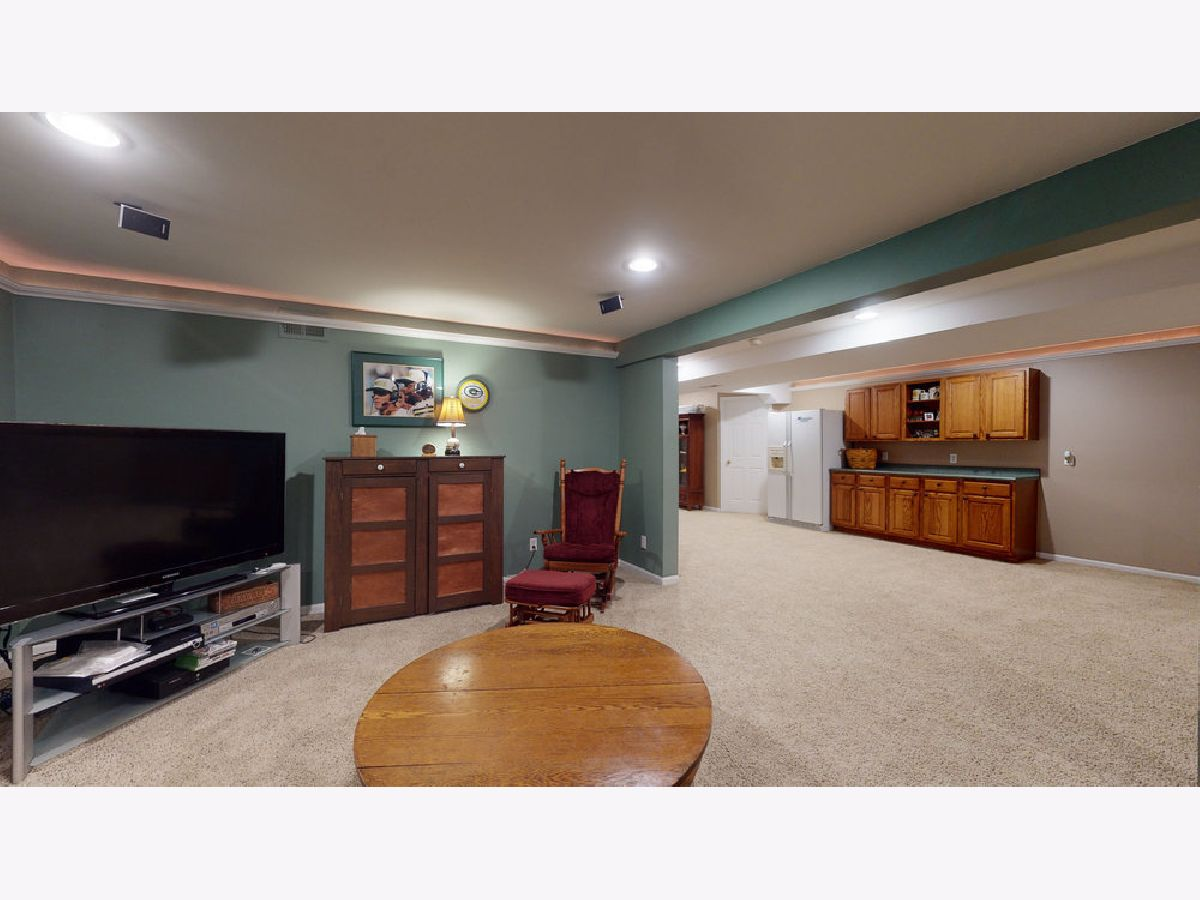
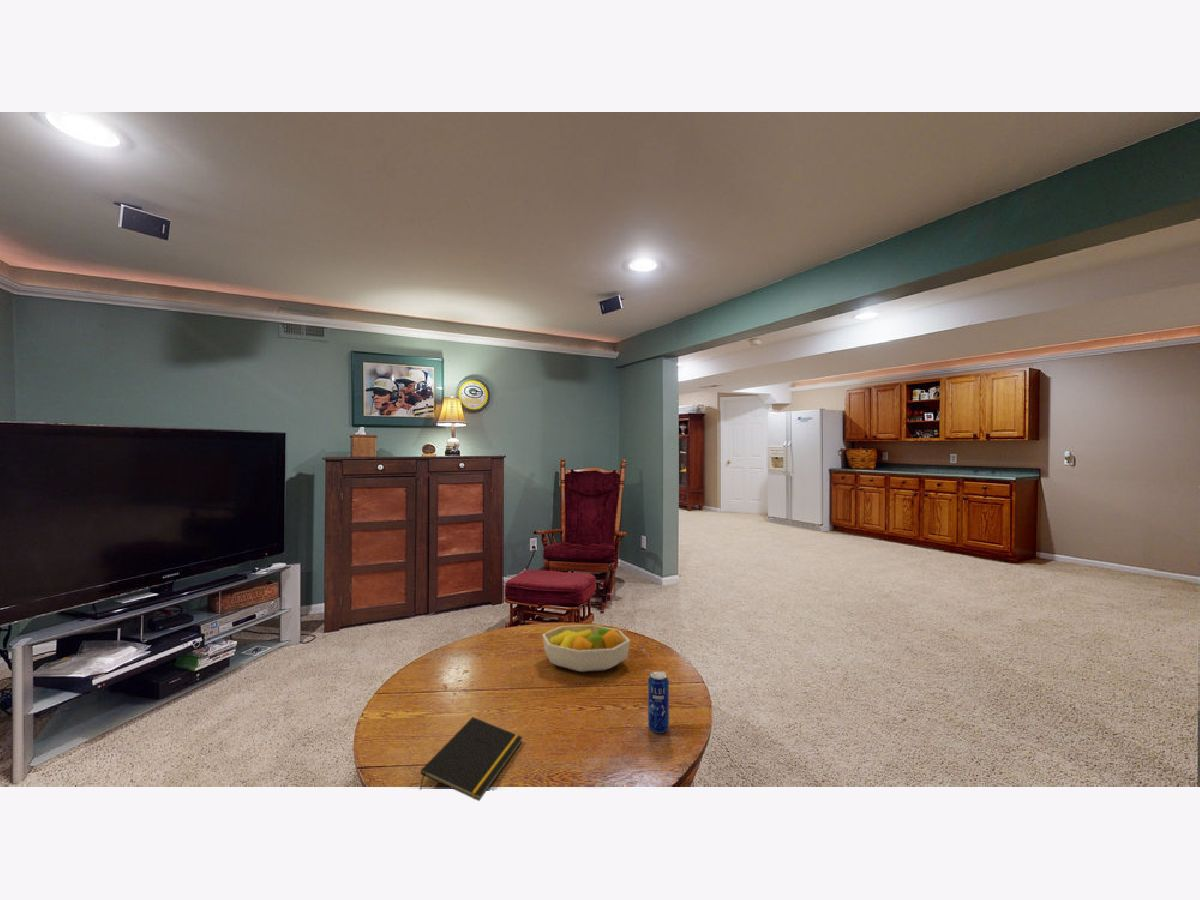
+ beverage can (658, 701)
+ fruit bowl (585, 643)
+ notepad (475, 754)
